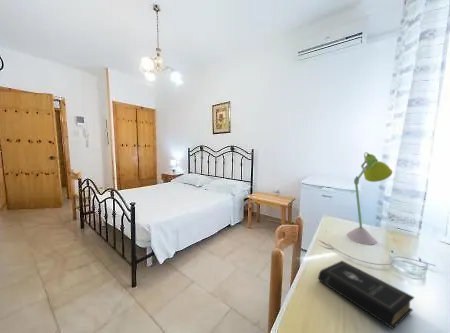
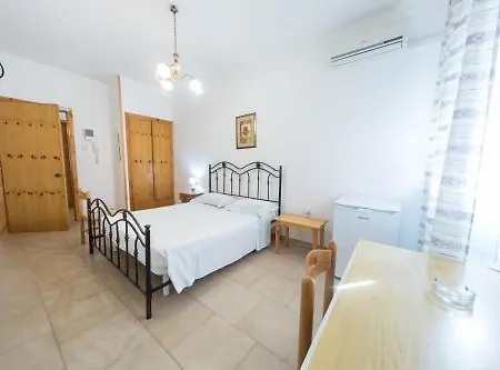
- desk lamp (359, 202)
- book (364, 287)
